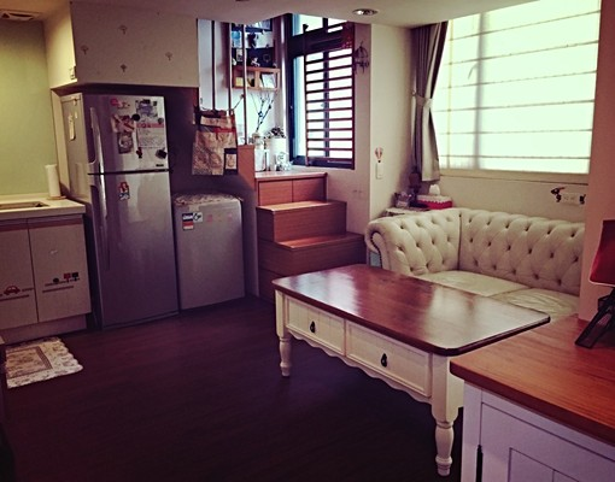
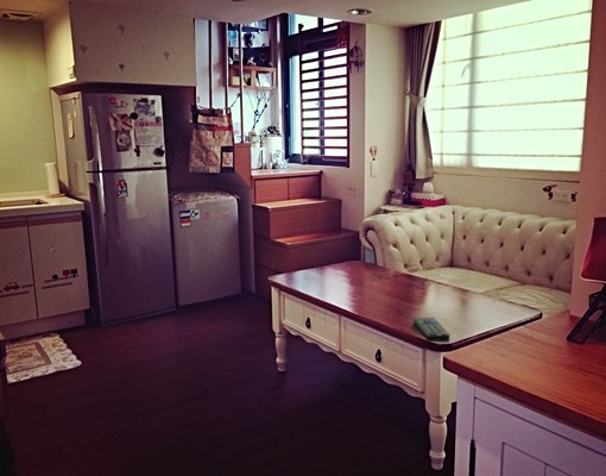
+ remote control (430, 327)
